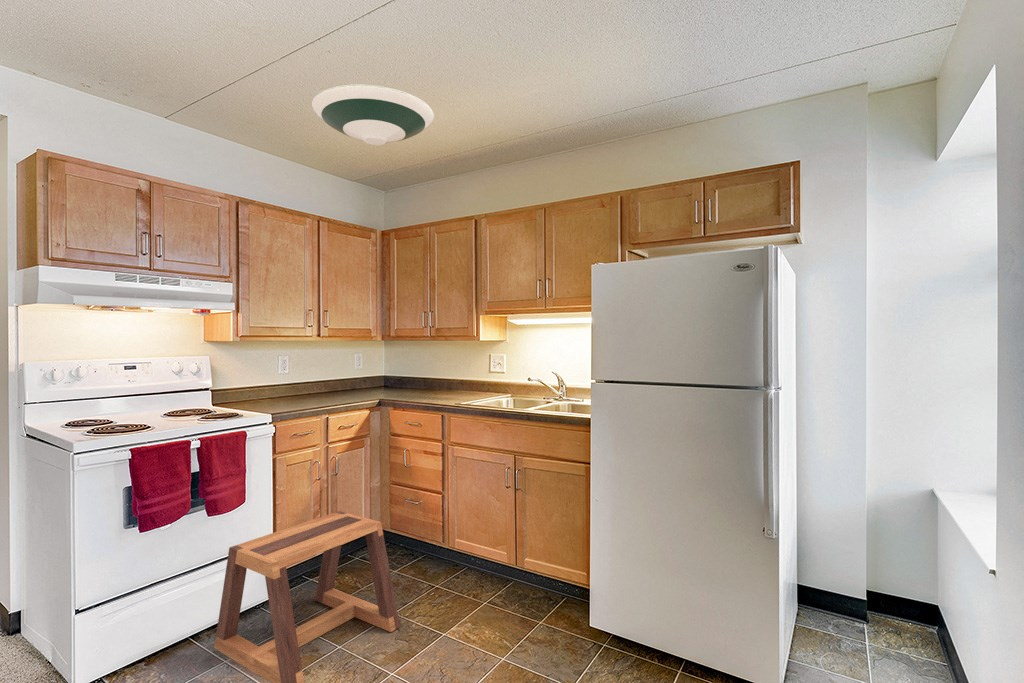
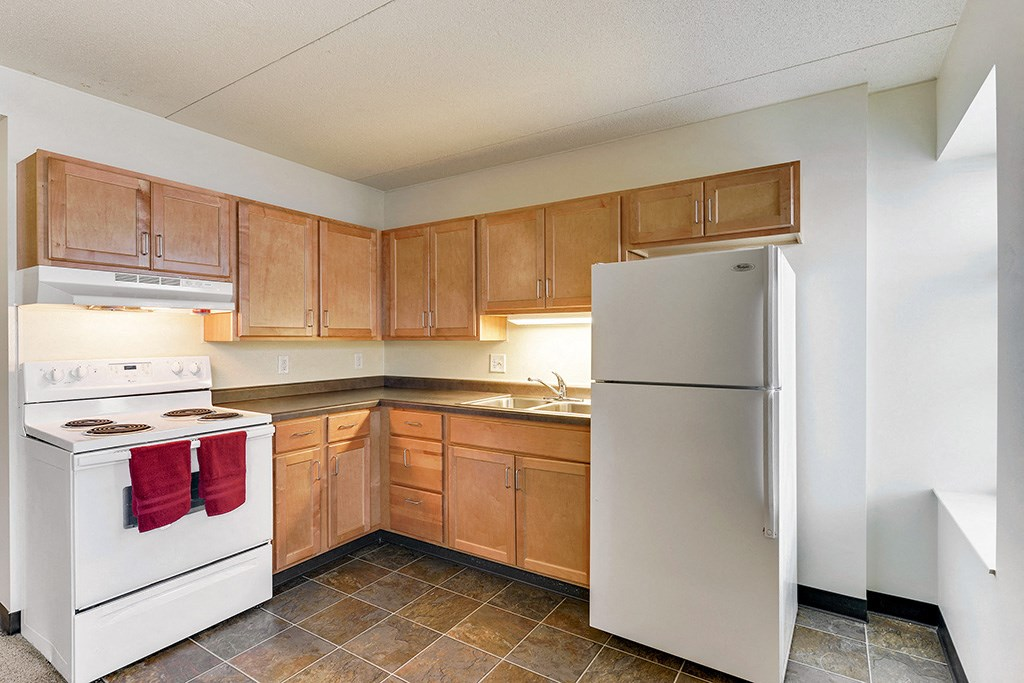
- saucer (374, 127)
- stool (317, 586)
